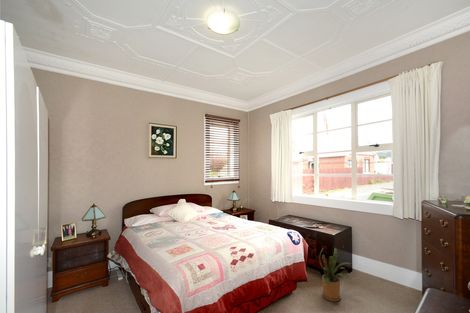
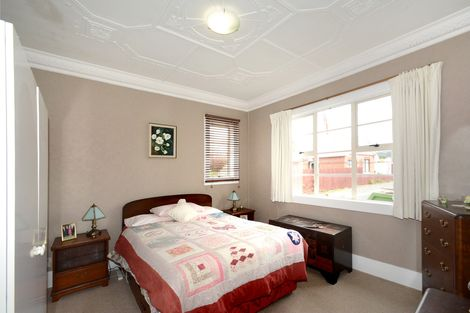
- house plant (334, 273)
